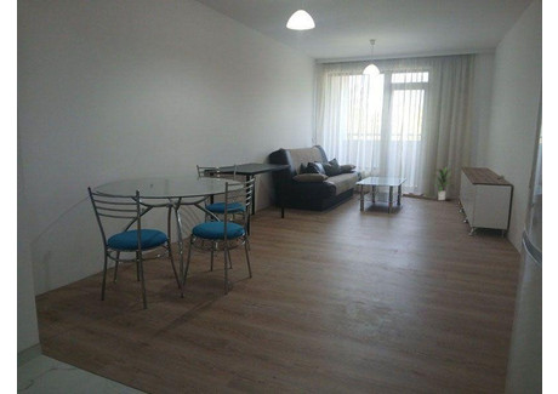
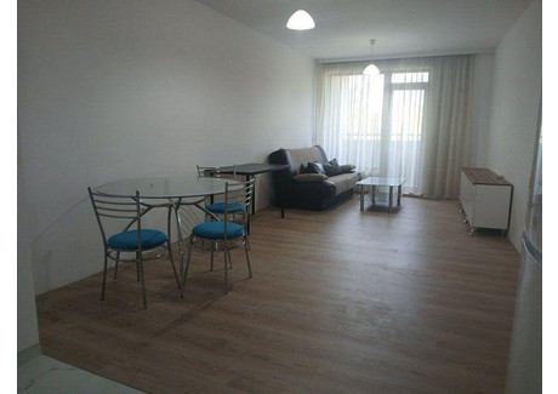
- indoor plant (443, 182)
